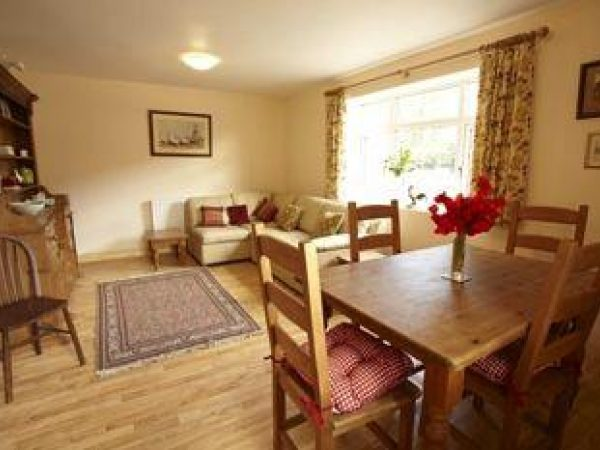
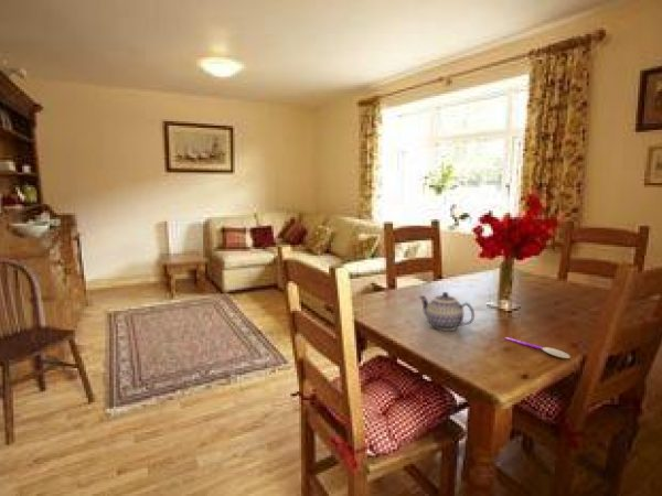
+ teapot (445, 309)
+ spoon (535, 346)
